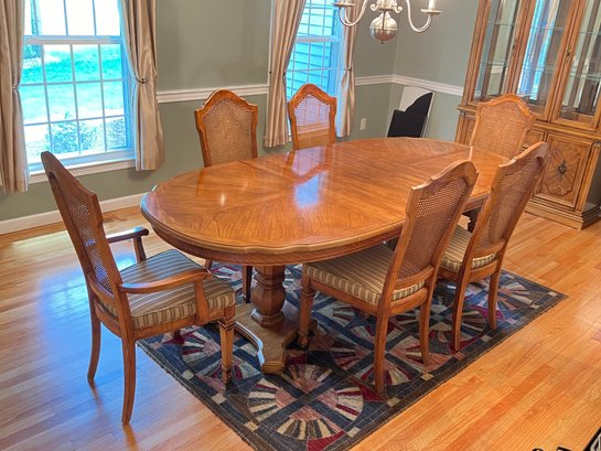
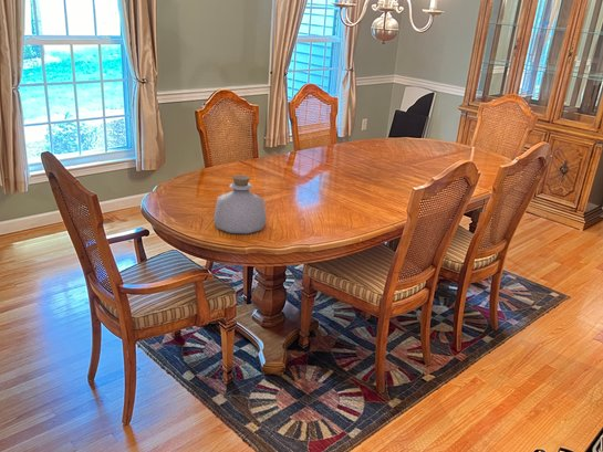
+ bottle (241, 201)
